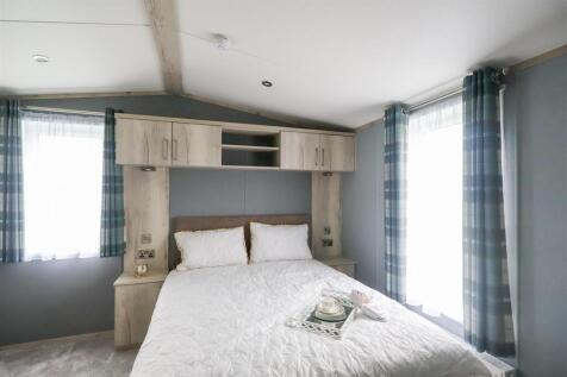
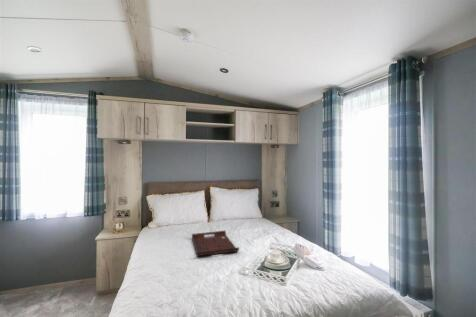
+ serving tray (213, 242)
